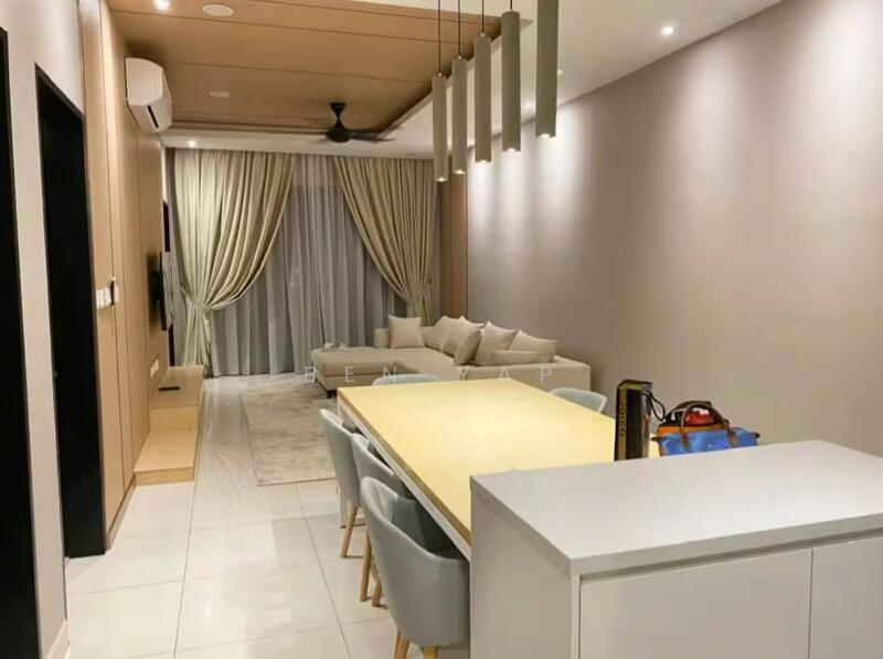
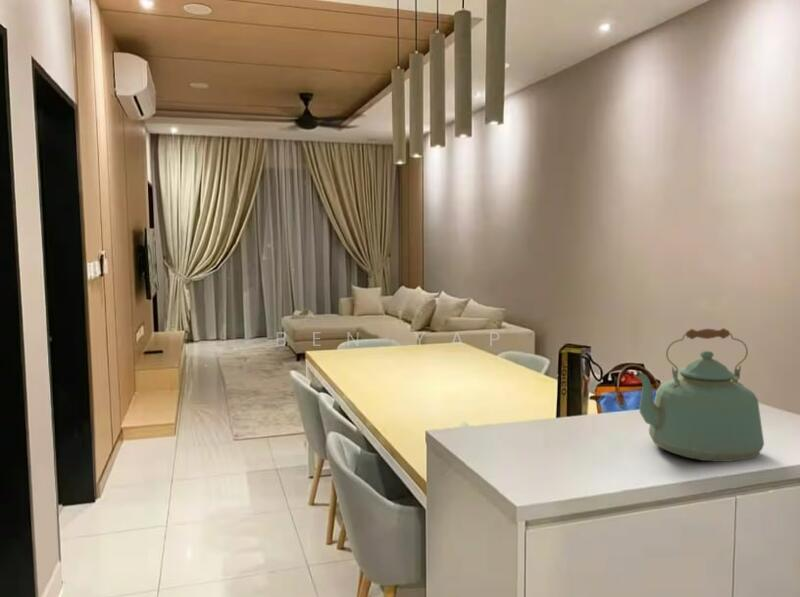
+ kettle (695, 389)
